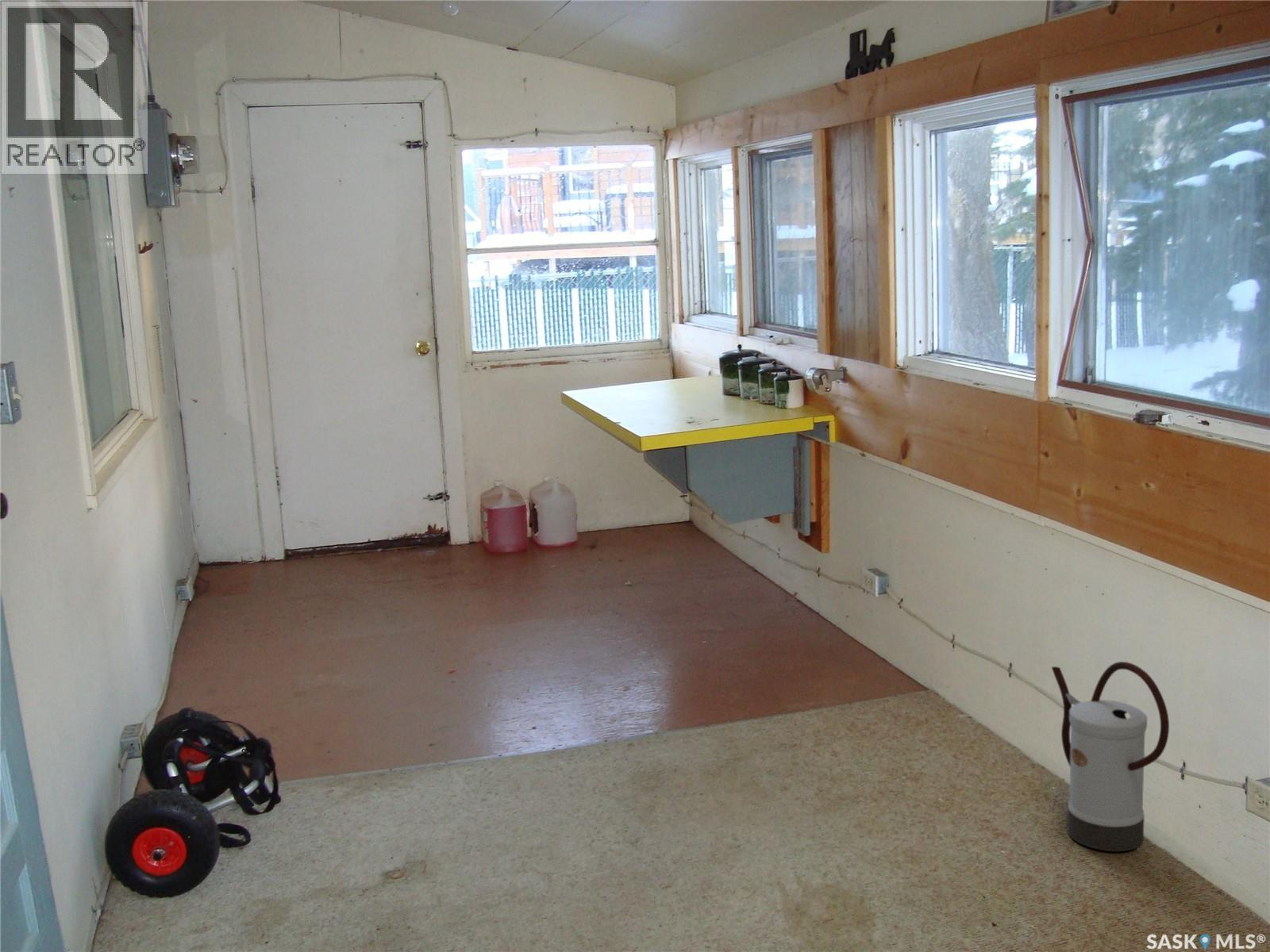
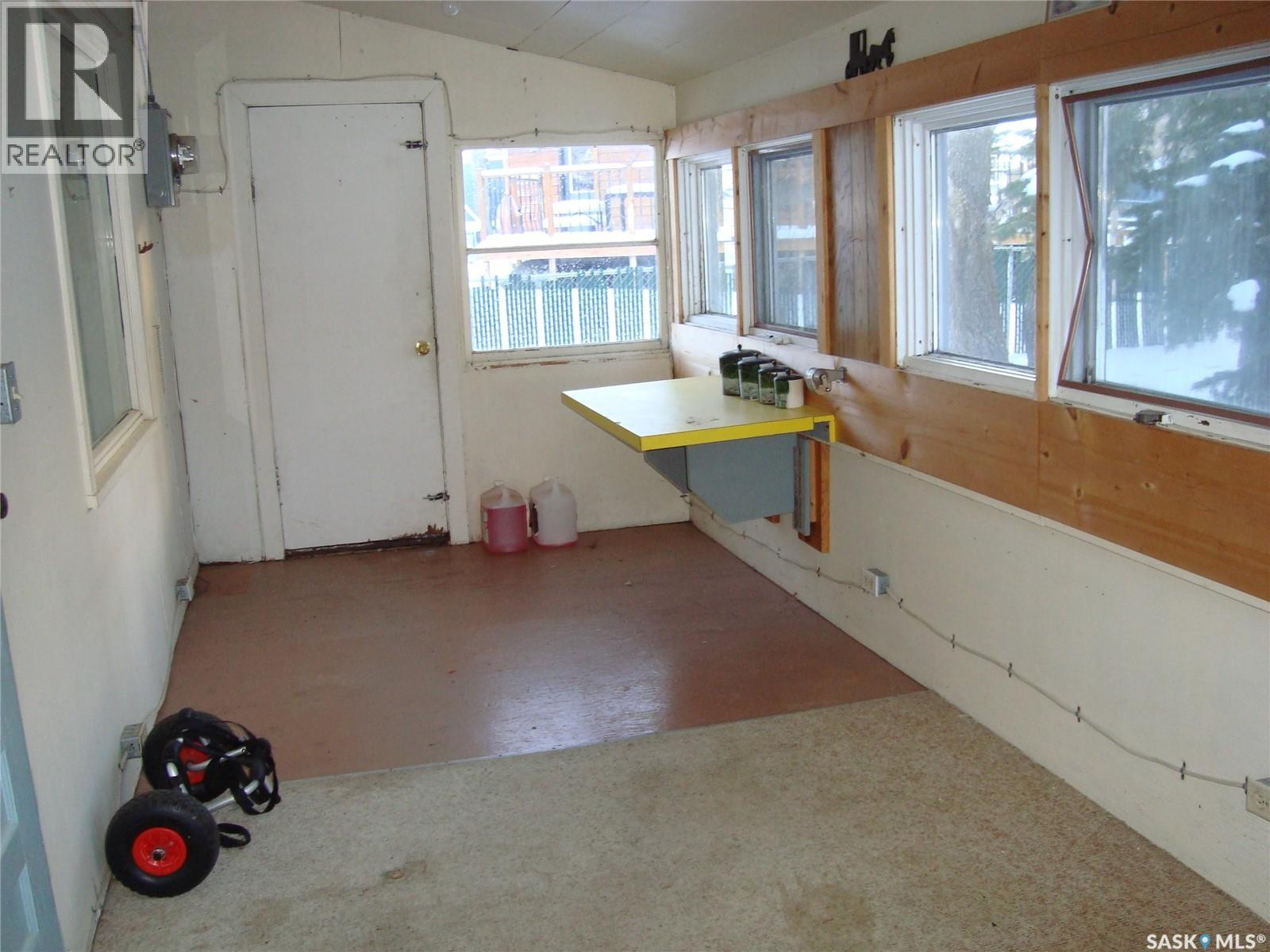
- watering can (1105, 744)
